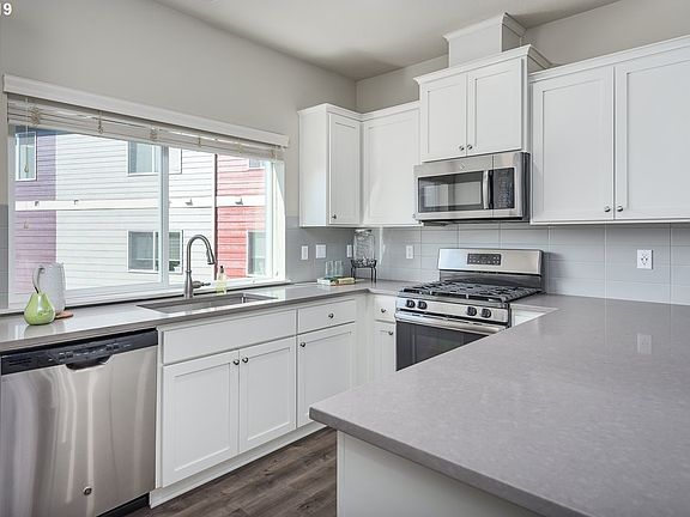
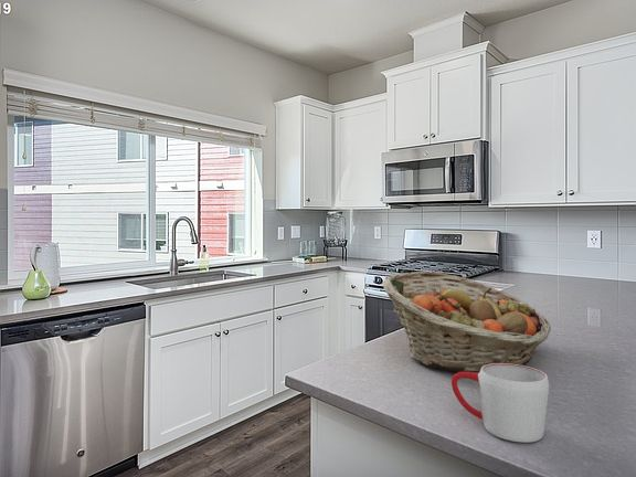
+ mug (497, 399)
+ fruit basket (464, 315)
